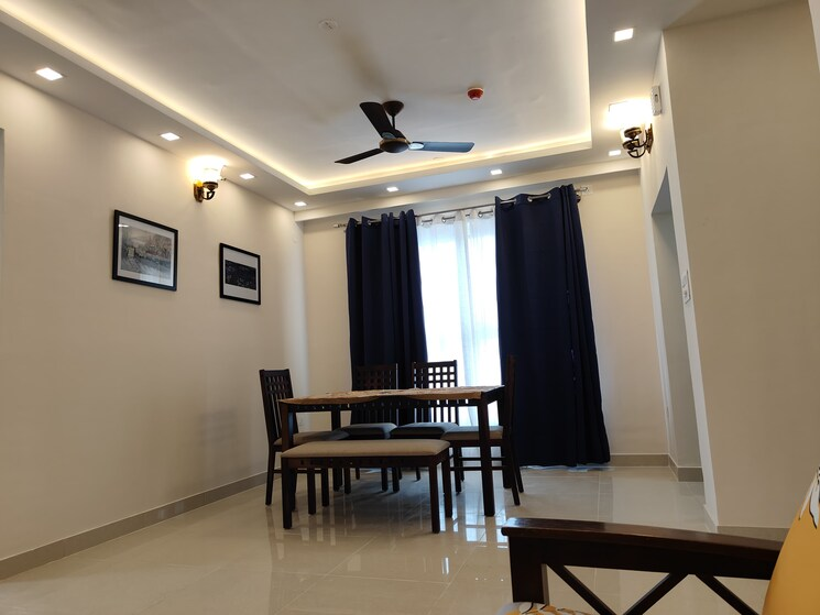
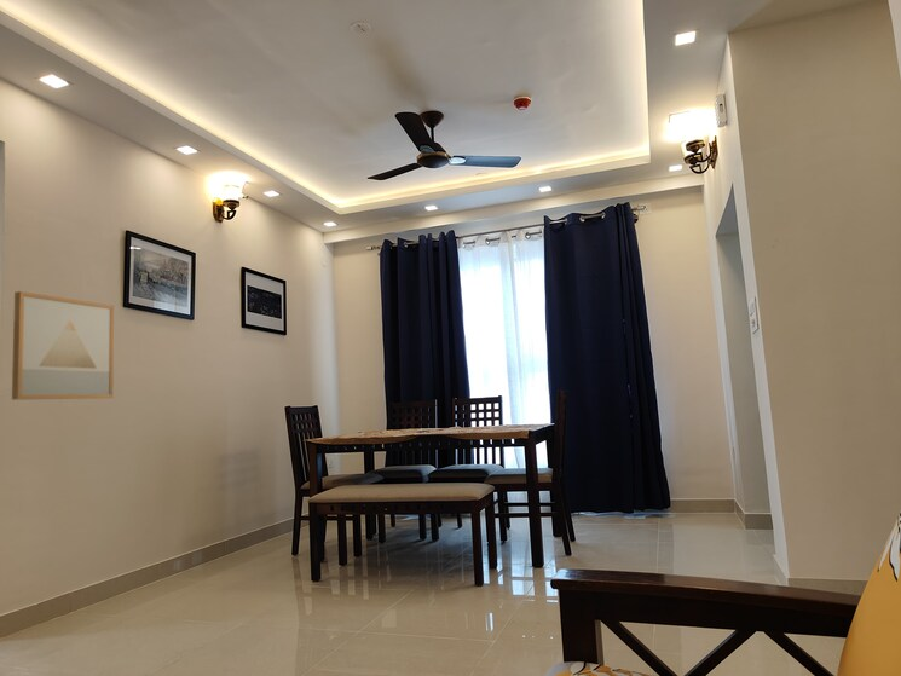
+ wall art (67, 348)
